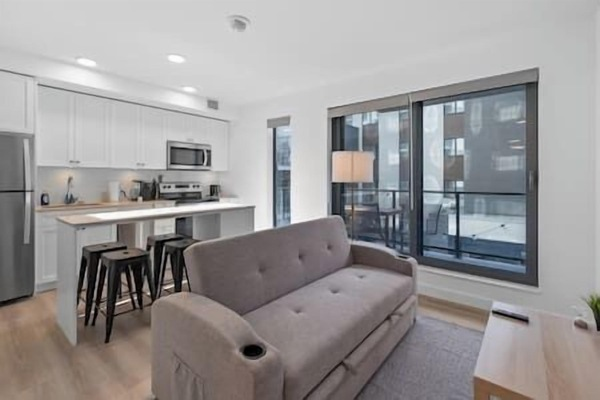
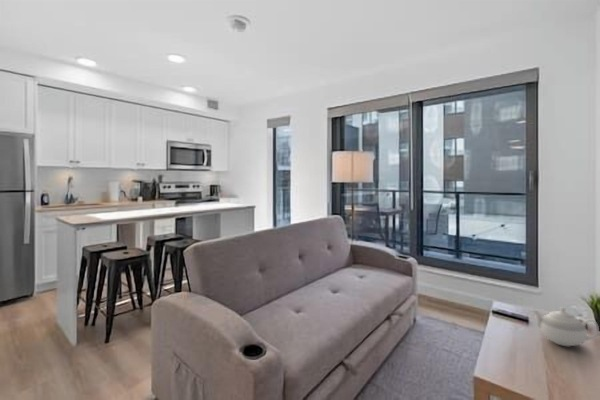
+ teapot (563, 325)
